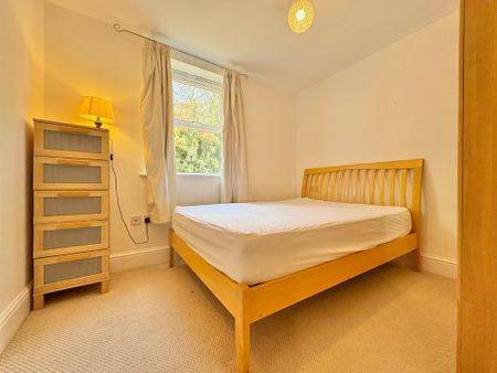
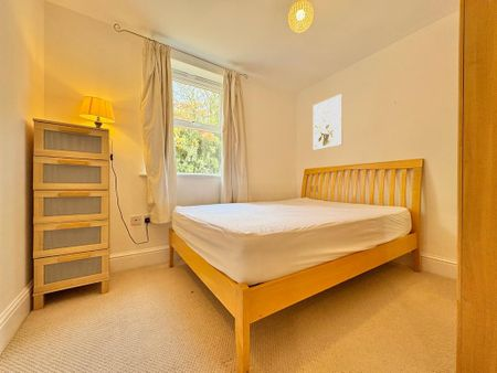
+ wall art (327, 124)
